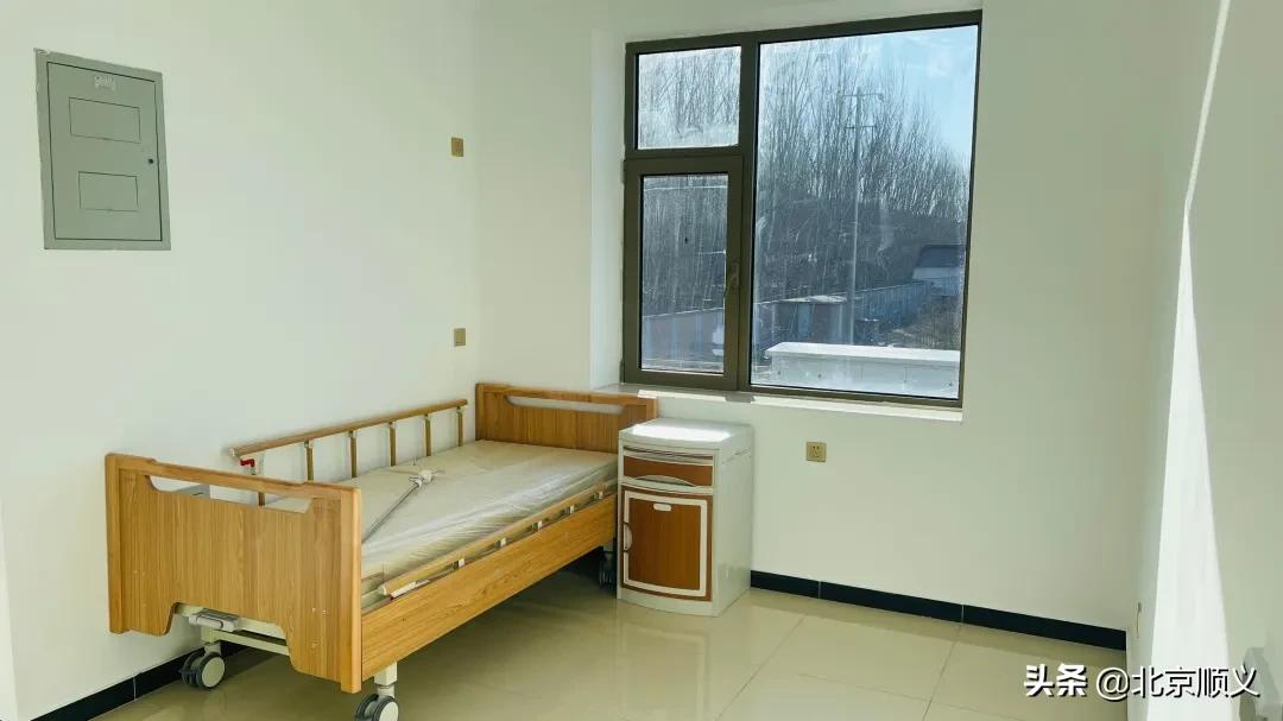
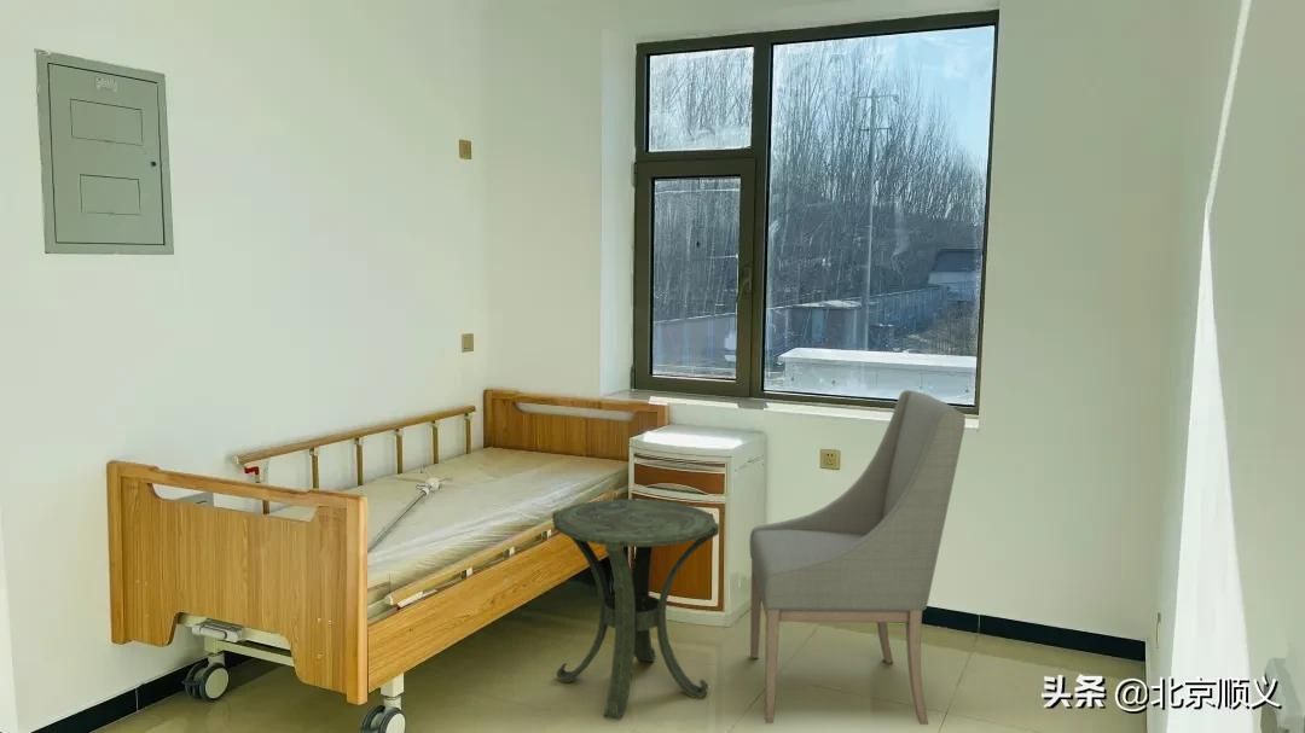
+ chair (846, 545)
+ side table (632, 603)
